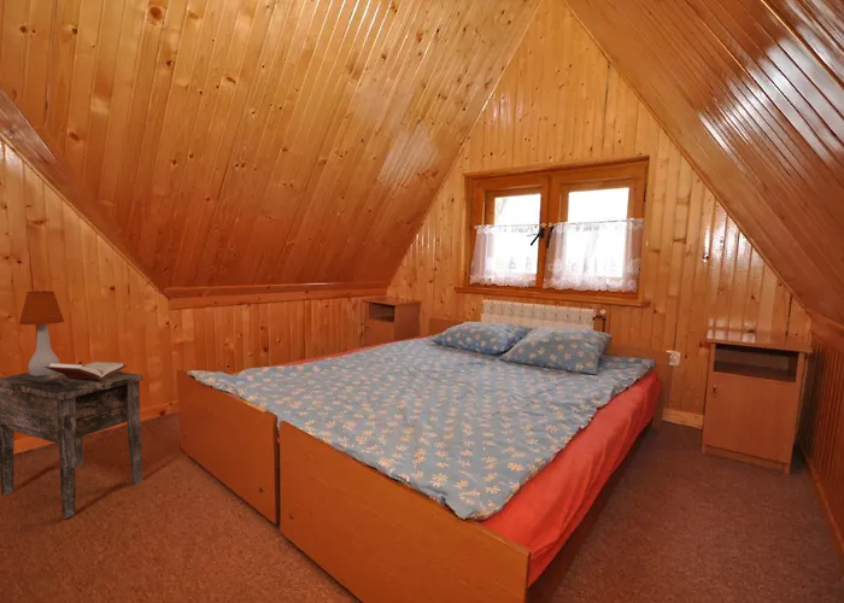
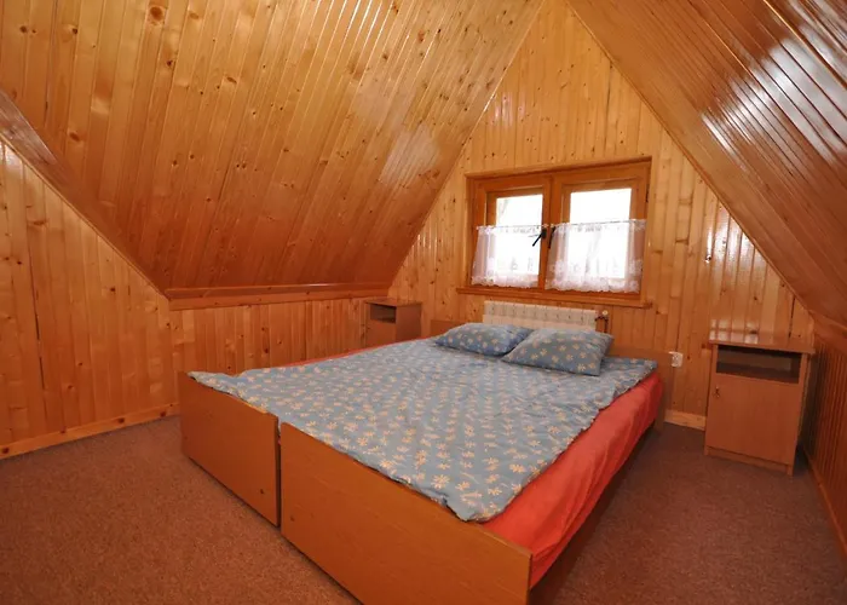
- table lamp (42, 332)
- book (88, 368)
- side table (71, 433)
